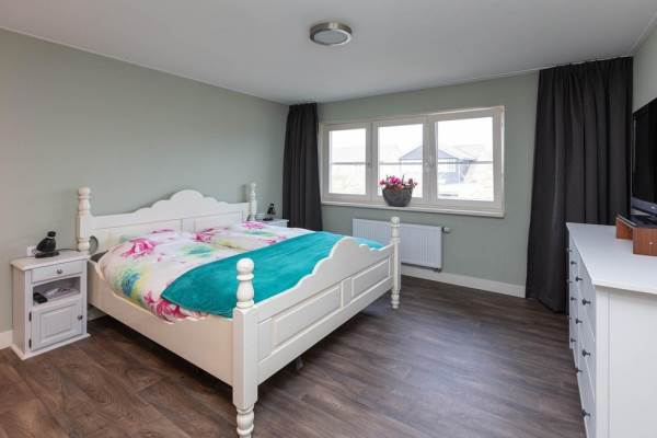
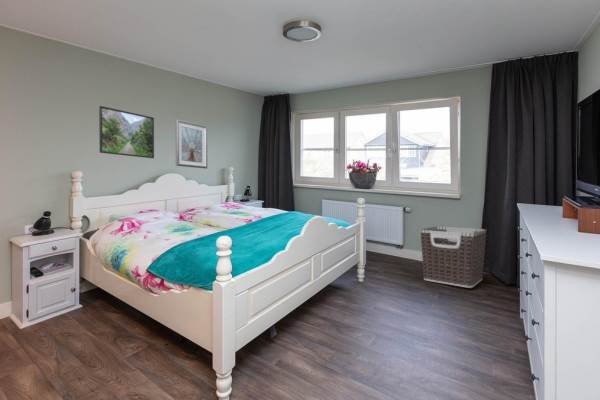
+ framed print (128, 133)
+ picture frame (192, 145)
+ clothes hamper (453, 254)
